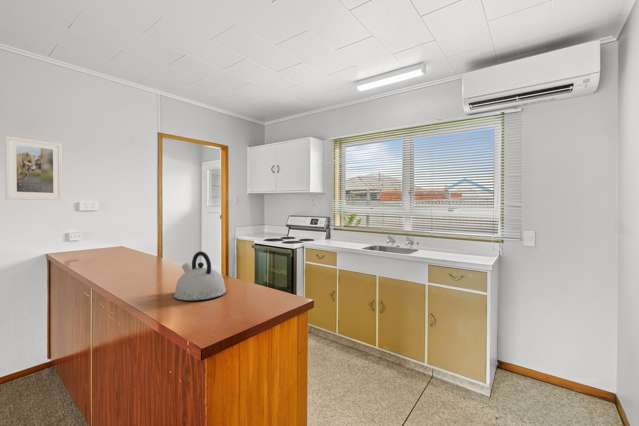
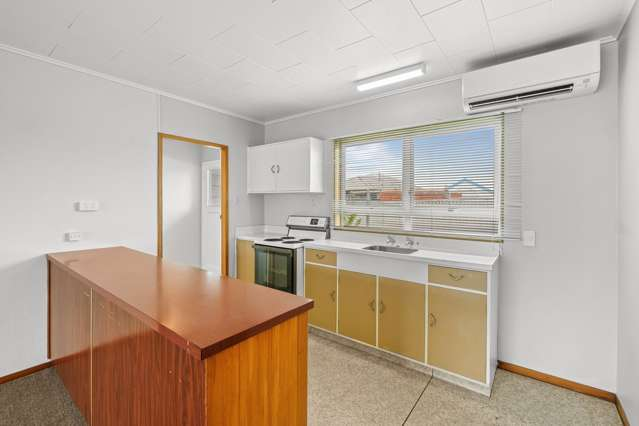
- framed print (35, 169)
- kettle (199, 272)
